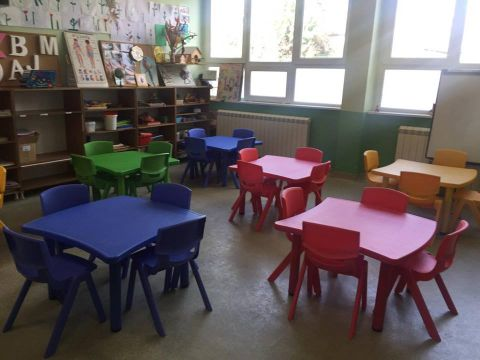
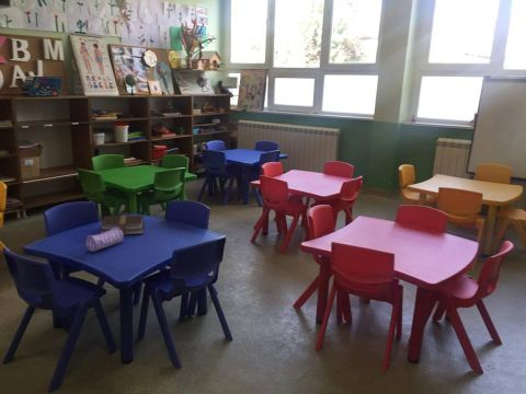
+ book (123, 224)
+ pencil case (105, 239)
